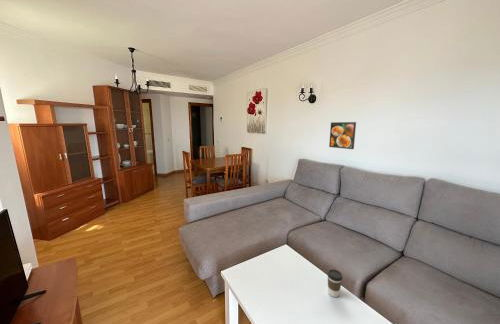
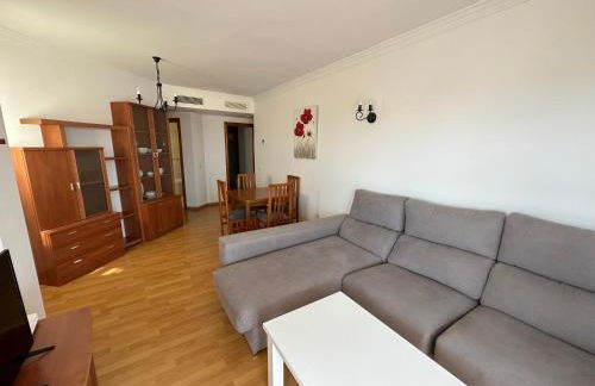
- coffee cup (334, 283)
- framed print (341, 135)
